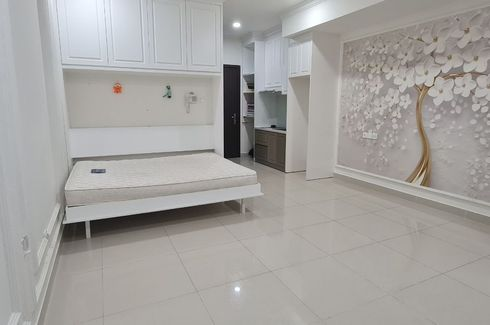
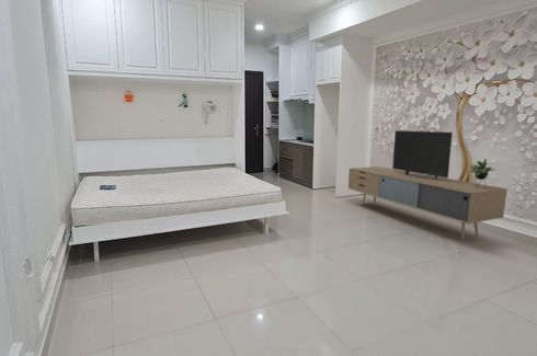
+ media console (414, 175)
